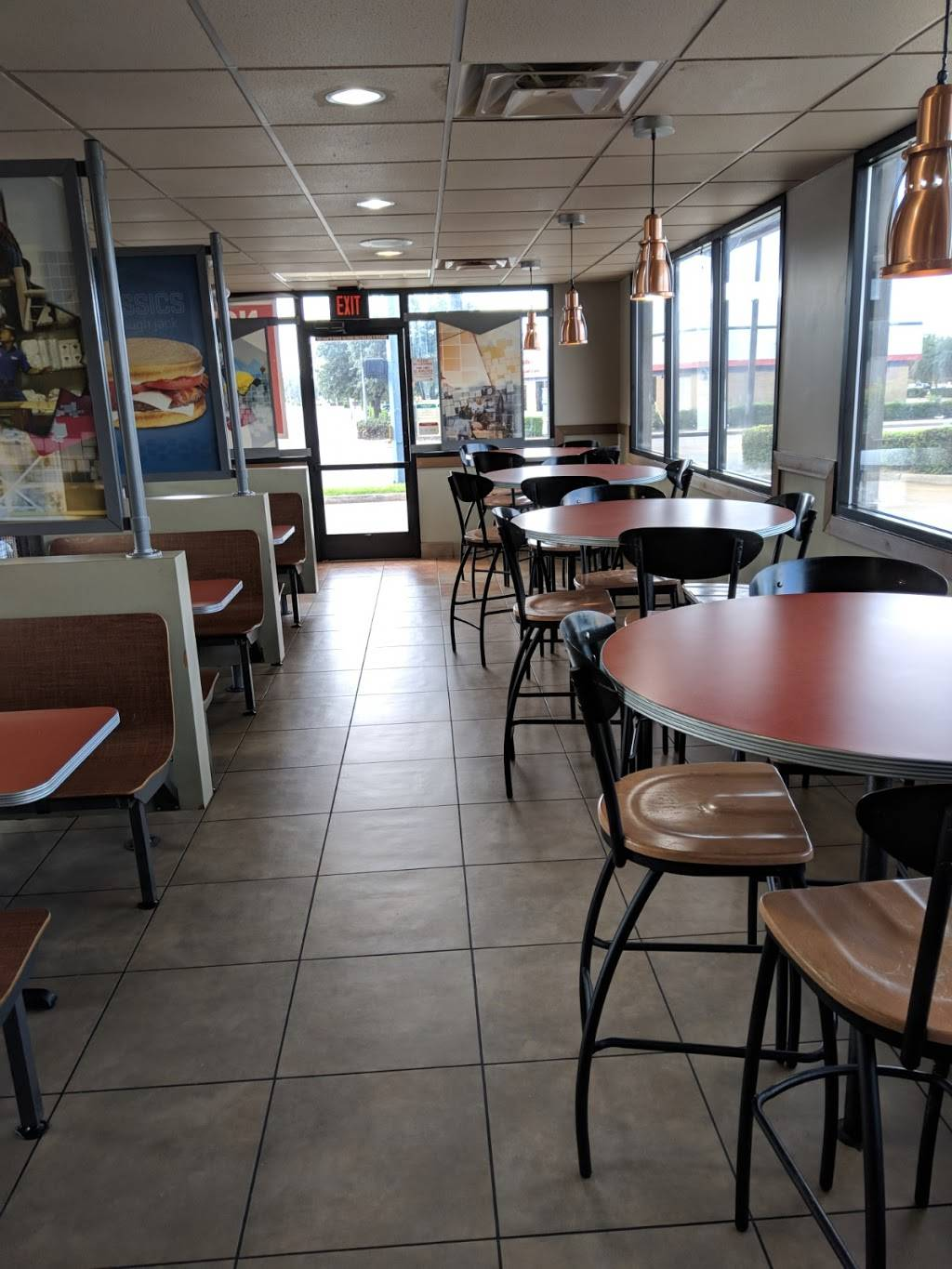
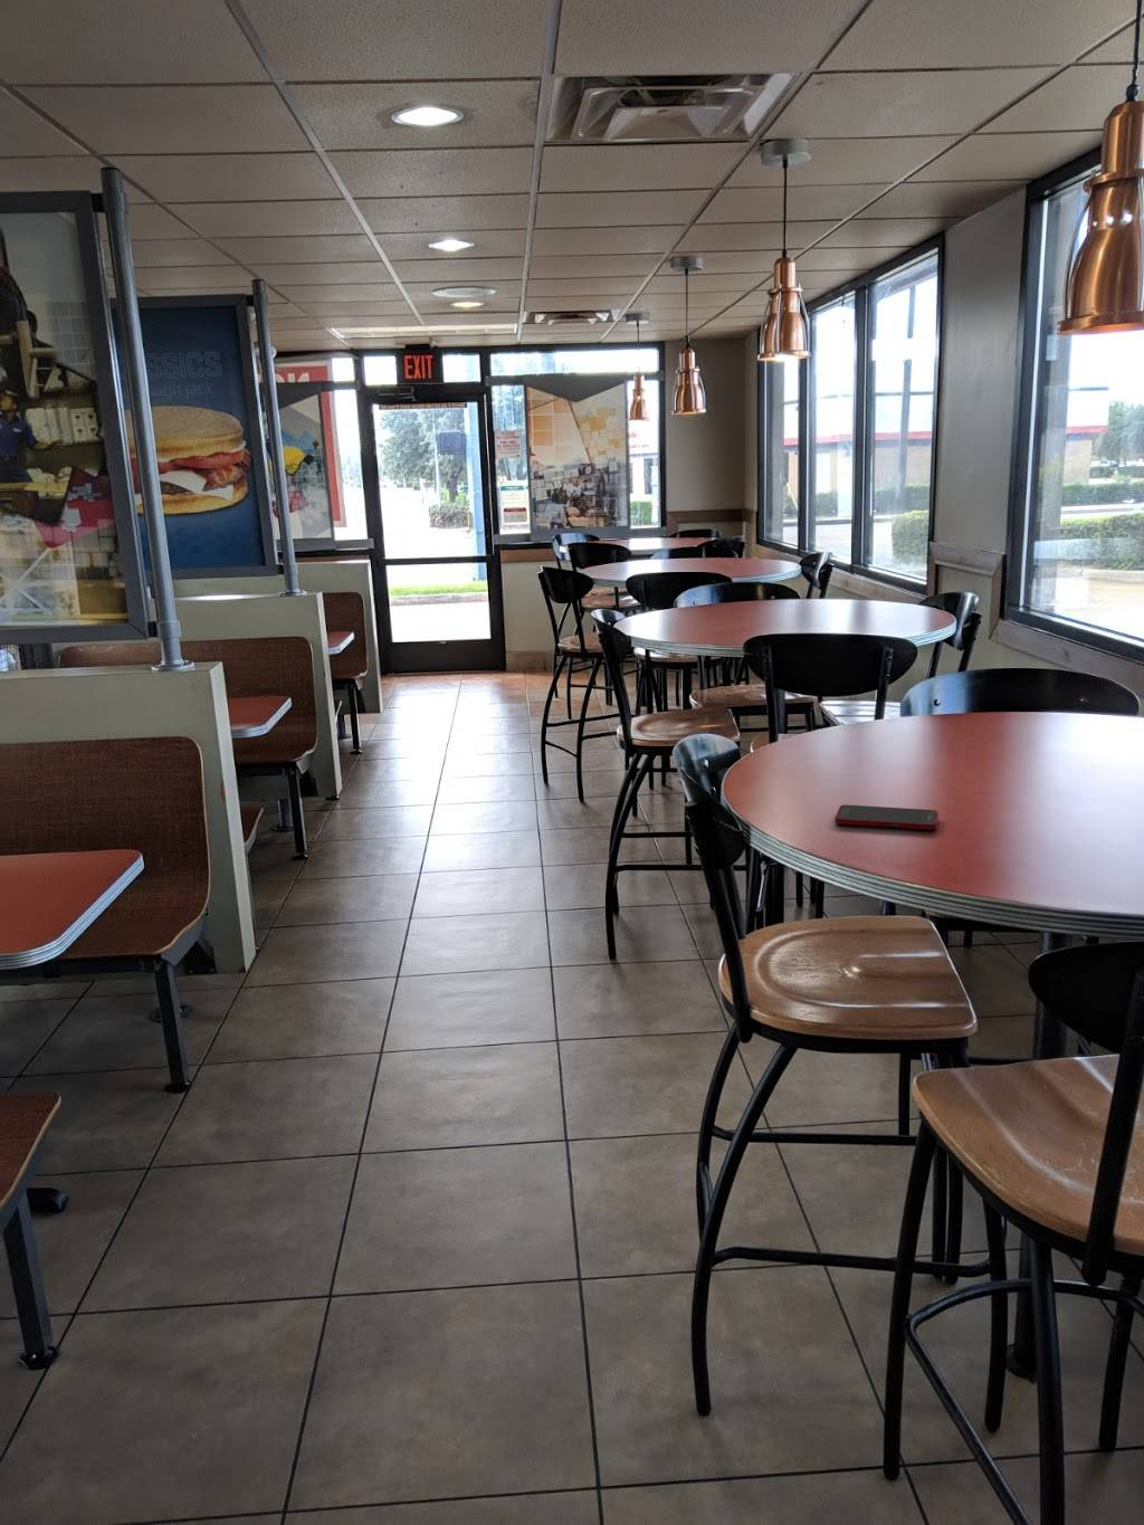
+ cell phone (886, 817)
